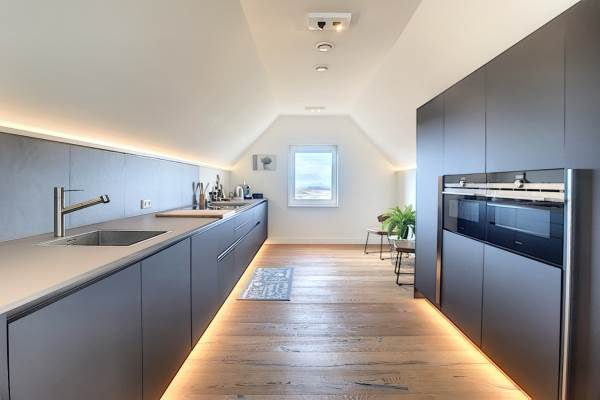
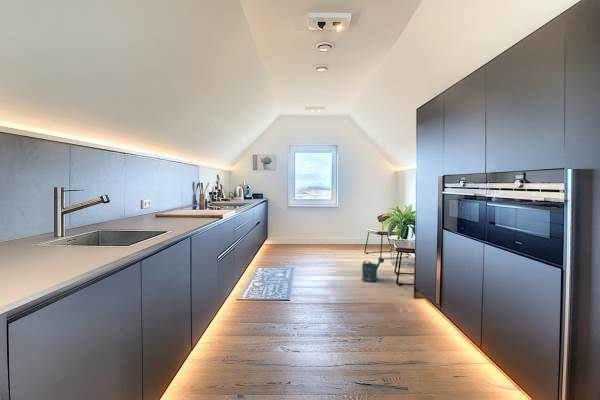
+ watering can (372, 268)
